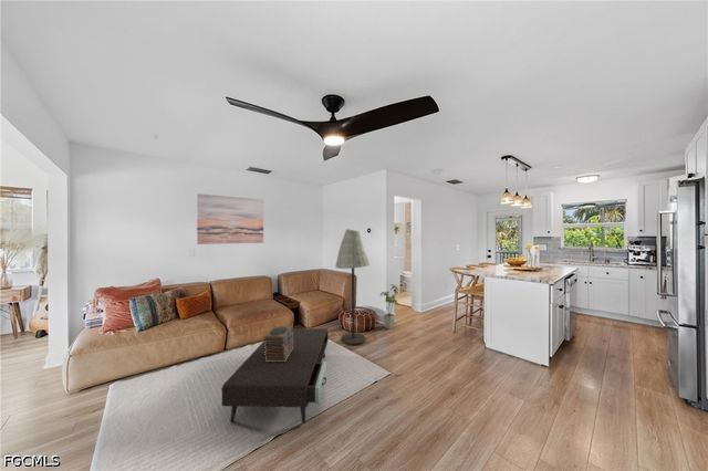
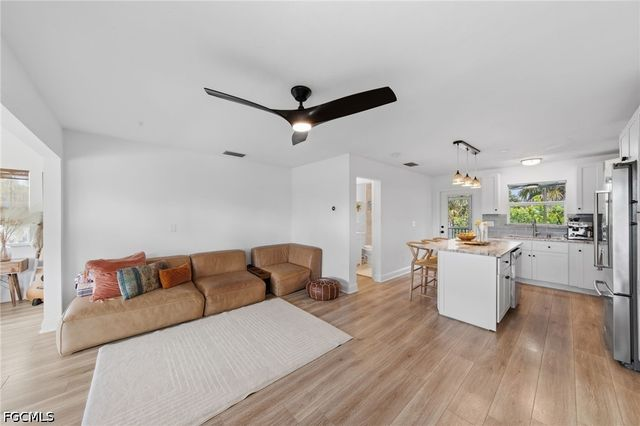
- wall art (232, 220)
- book stack (279, 343)
- house plant (392, 305)
- coffee table (293, 366)
- floor lamp (353, 284)
